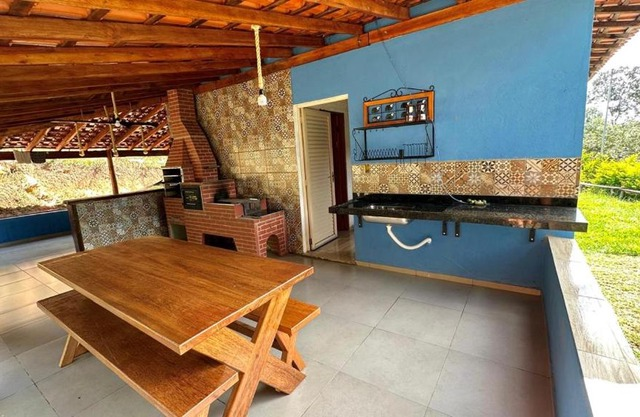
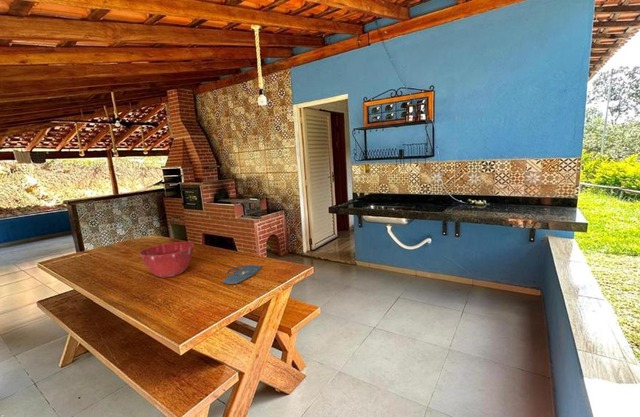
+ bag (242, 266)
+ mixing bowl (169, 260)
